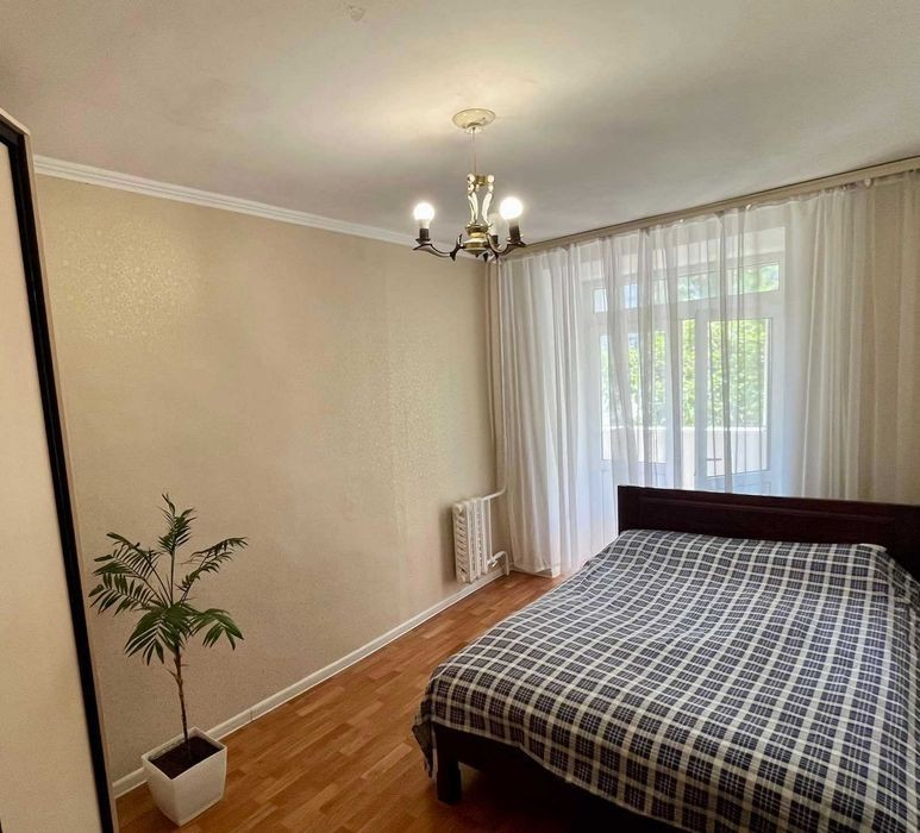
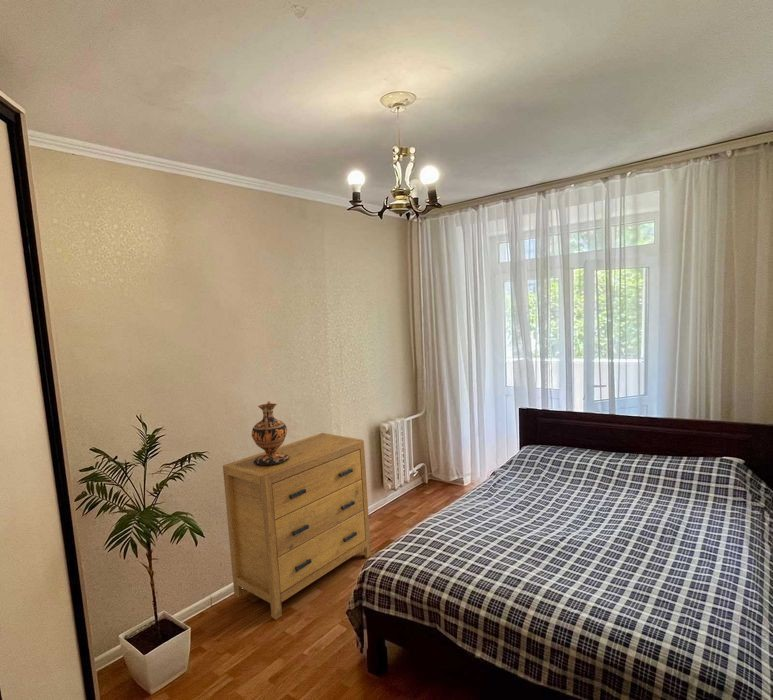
+ vase (269, 431)
+ dresser (303, 514)
